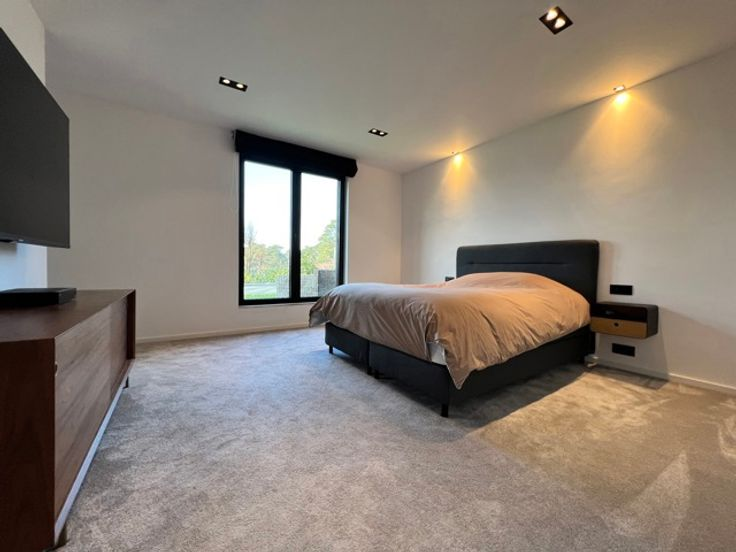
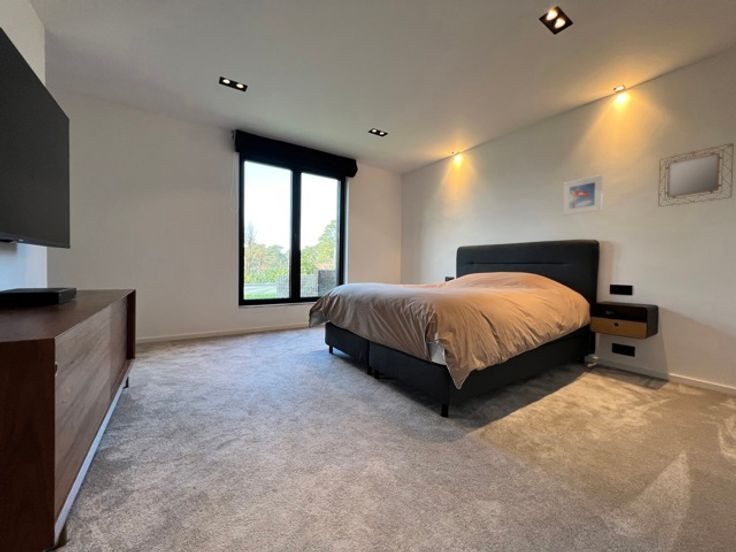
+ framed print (582, 196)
+ home mirror (692, 176)
